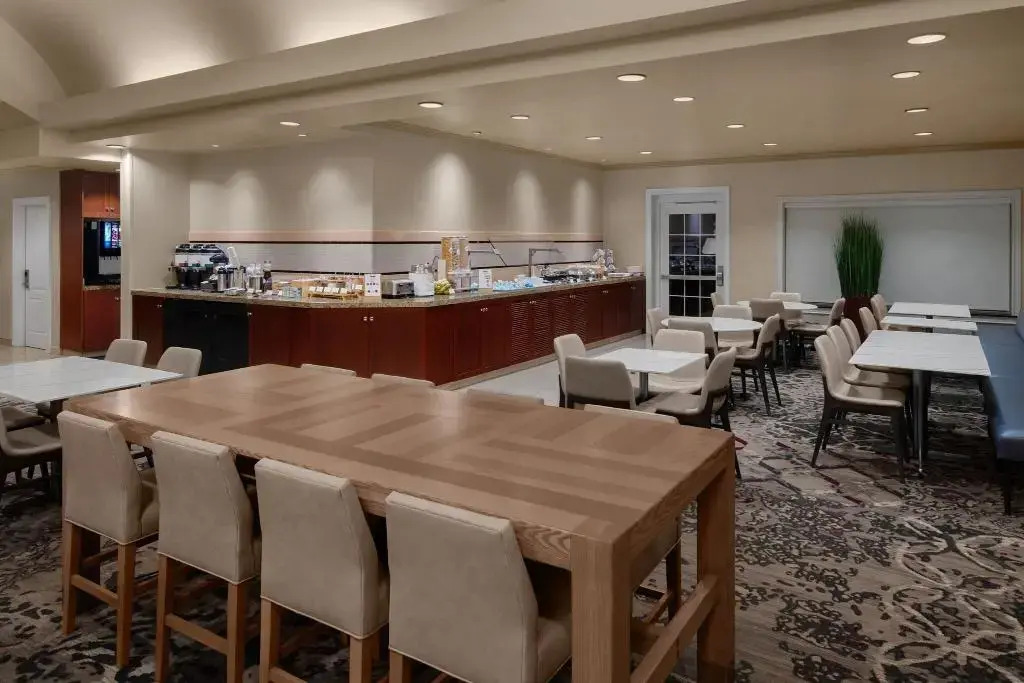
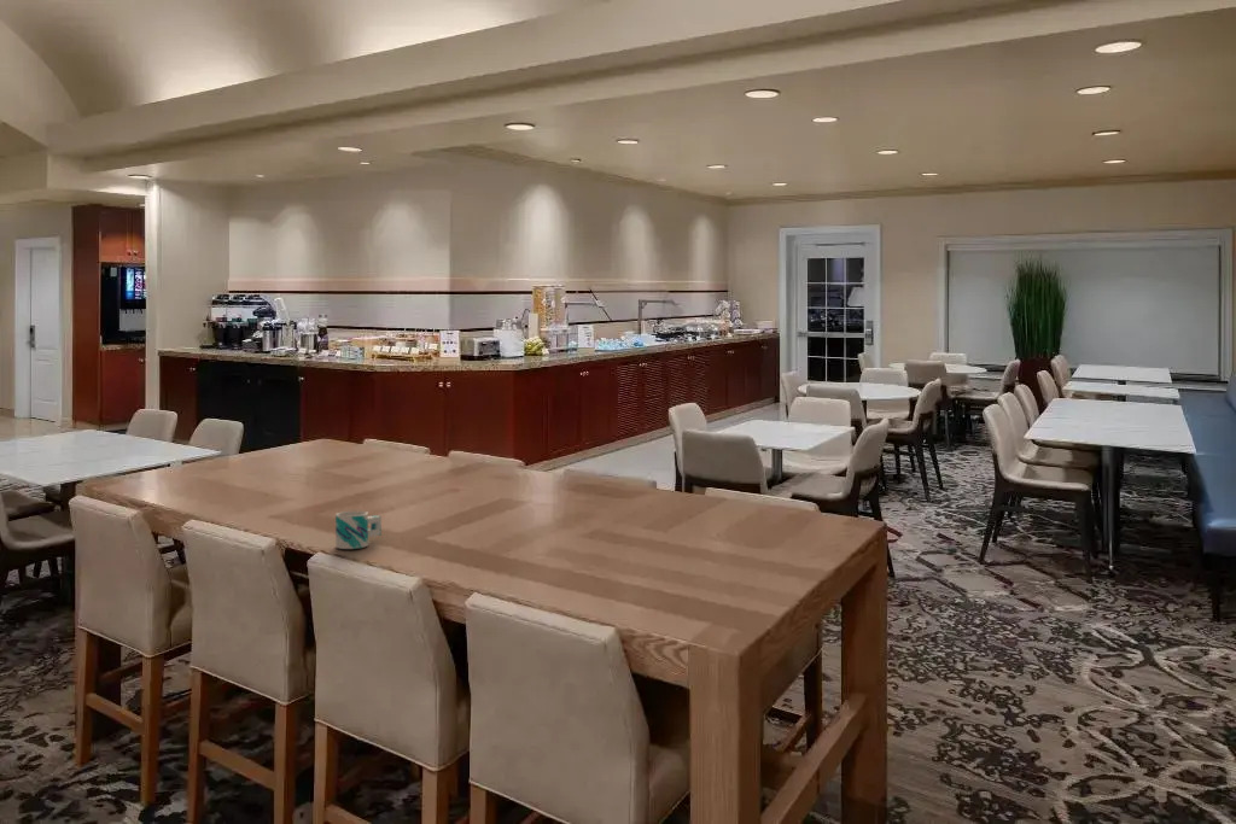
+ mug (358, 527)
